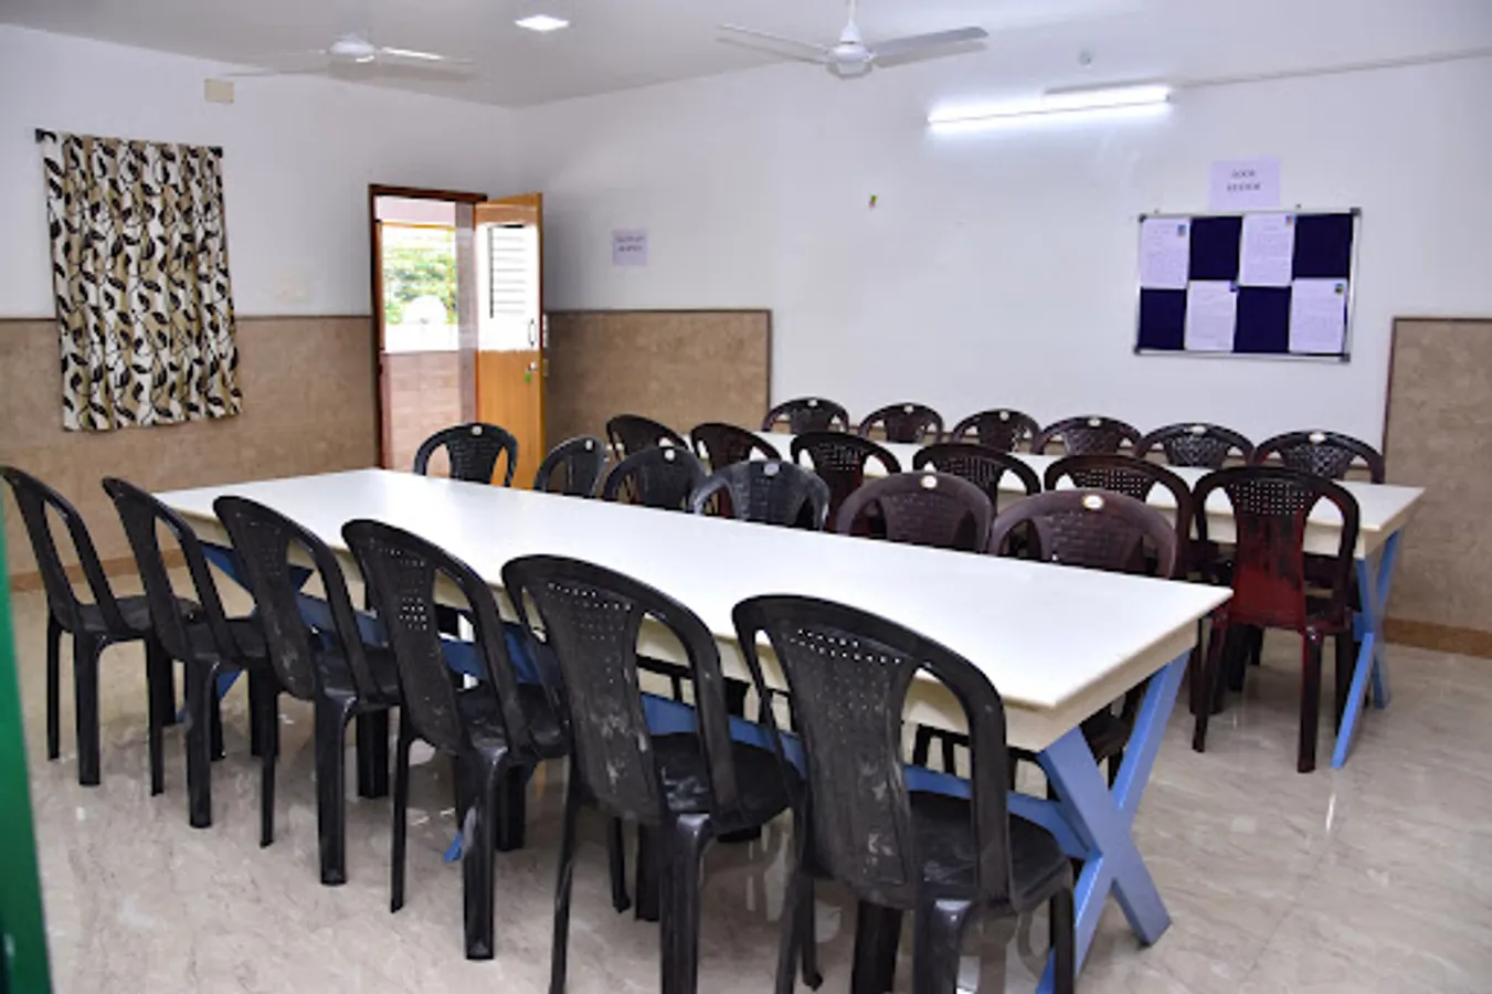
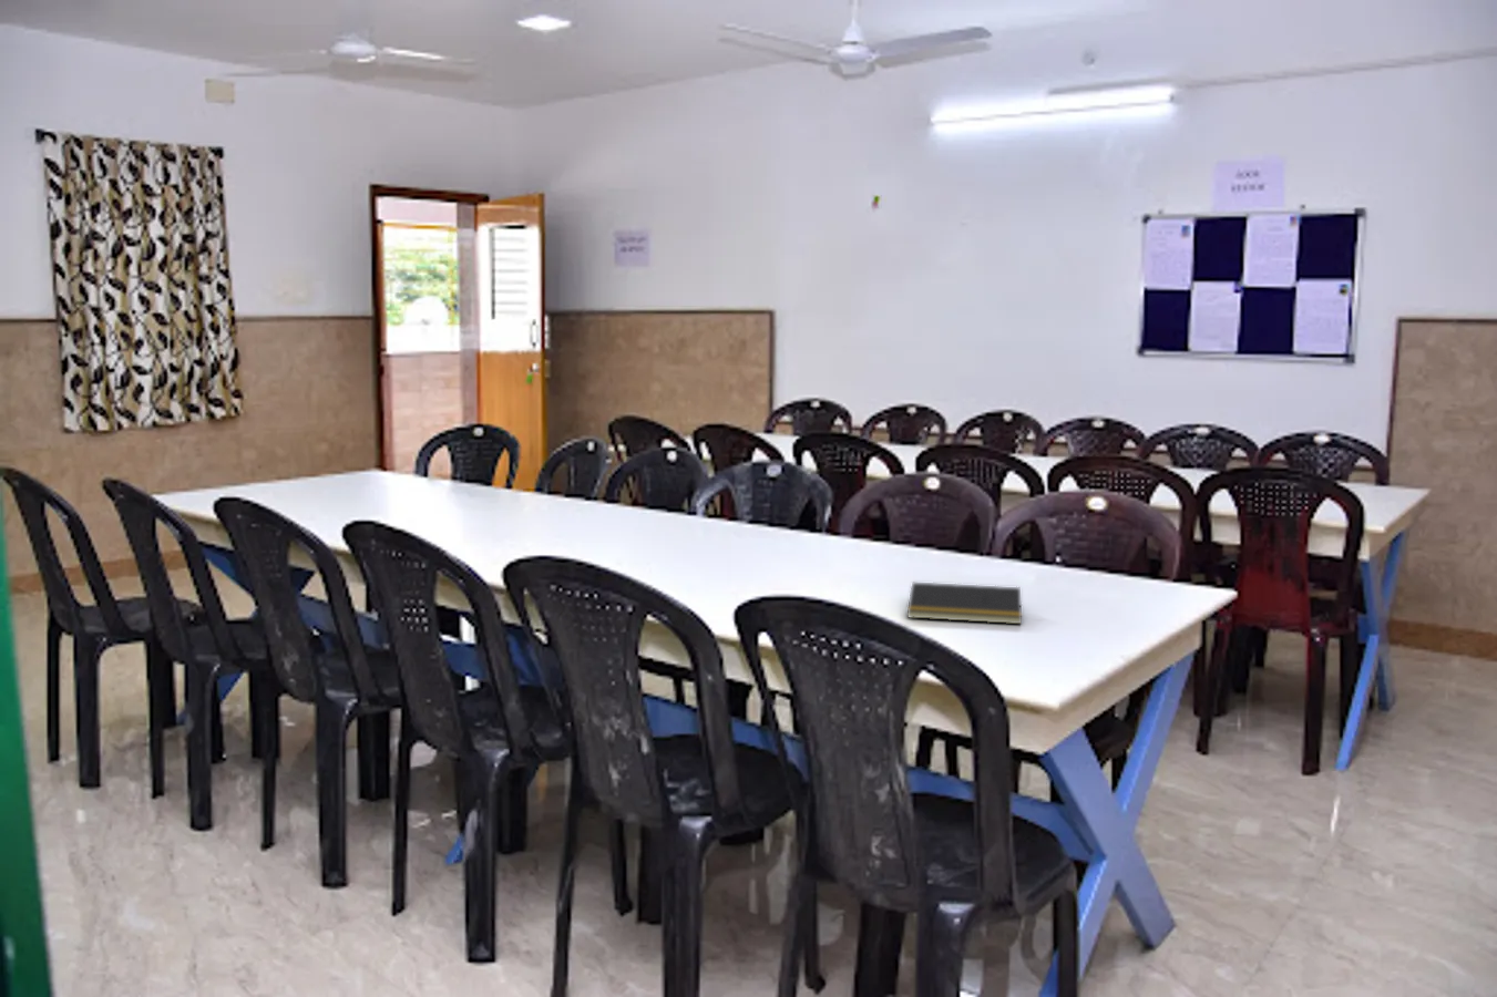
+ notepad (964, 602)
